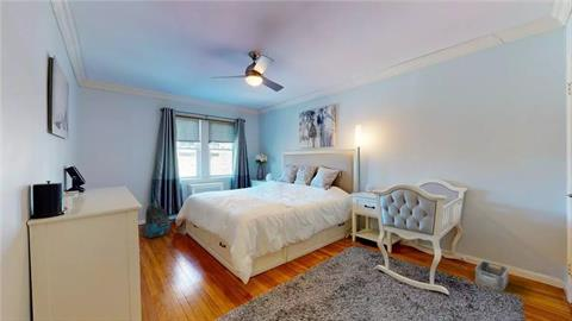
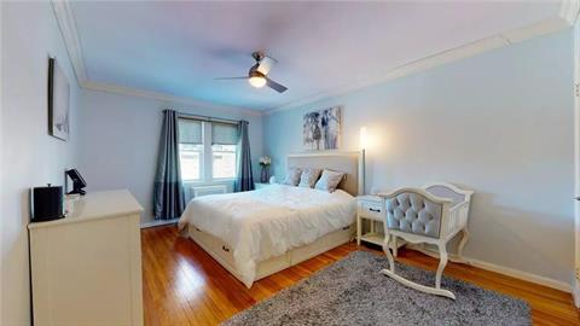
- vacuum cleaner (156, 219)
- storage bin (491, 275)
